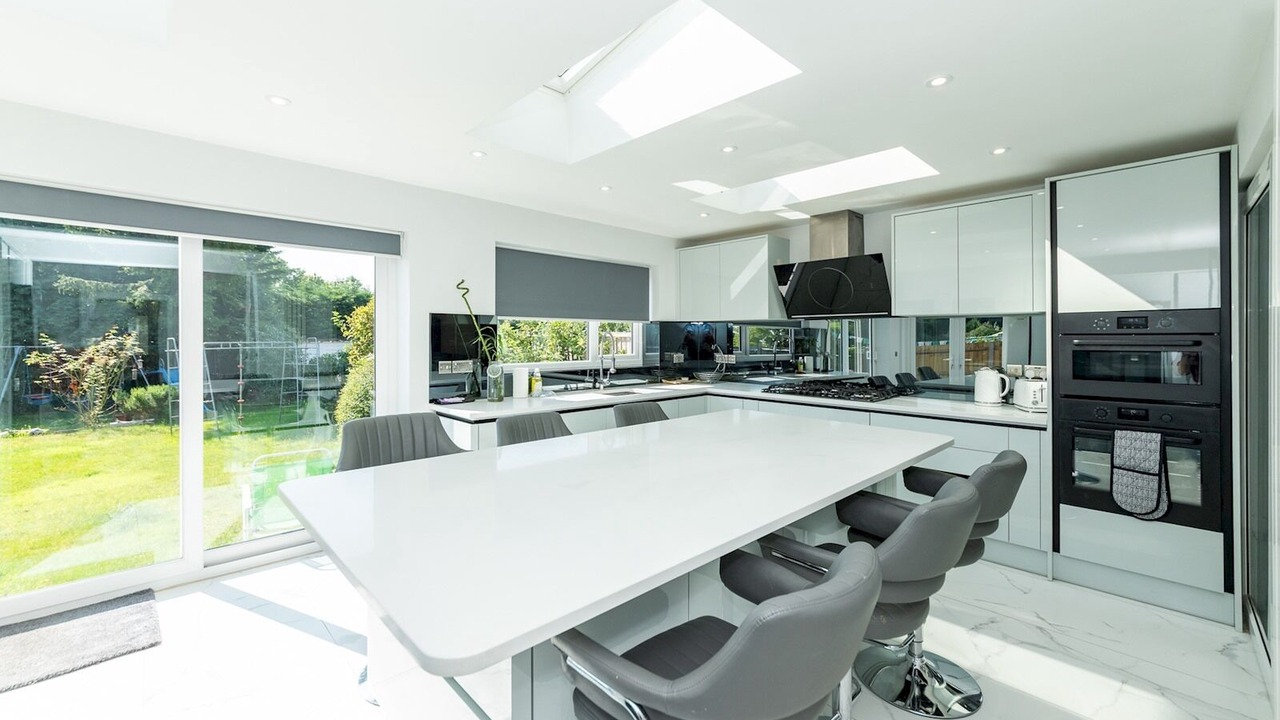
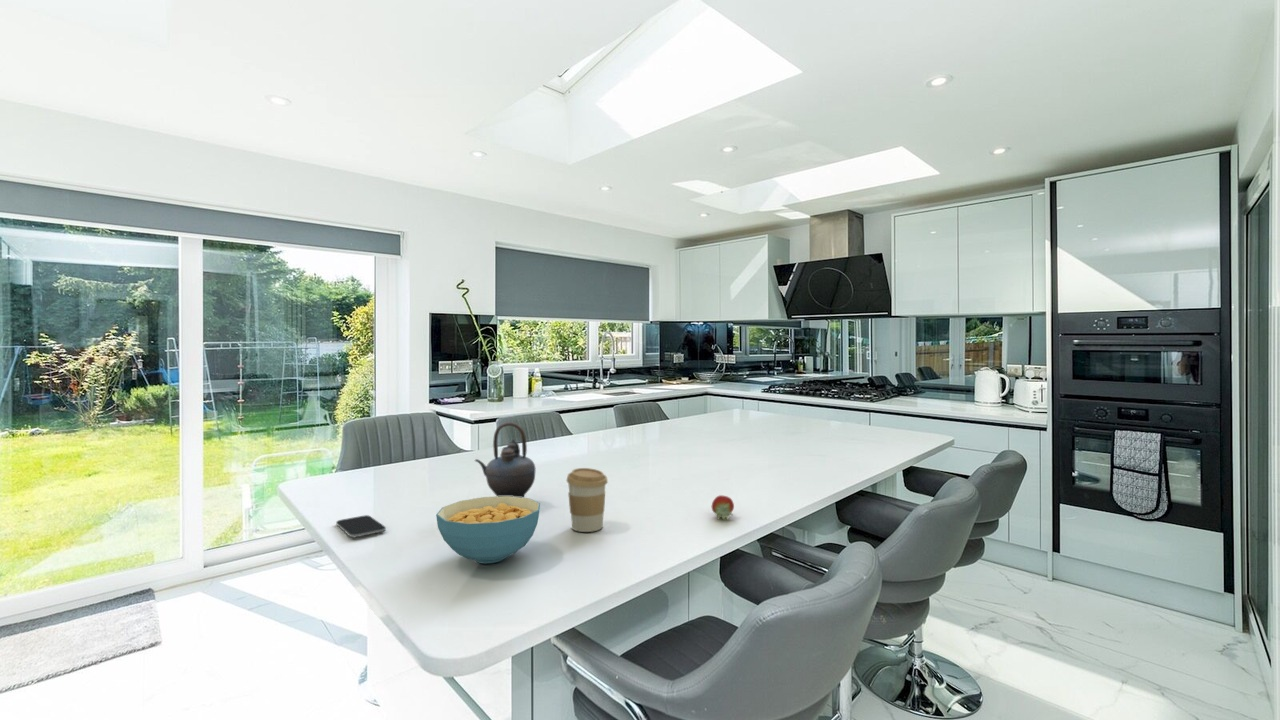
+ coffee cup (587, 498)
+ teapot (505, 464)
+ fruit (722, 505)
+ cereal bowl (490, 533)
+ smartphone (360, 525)
